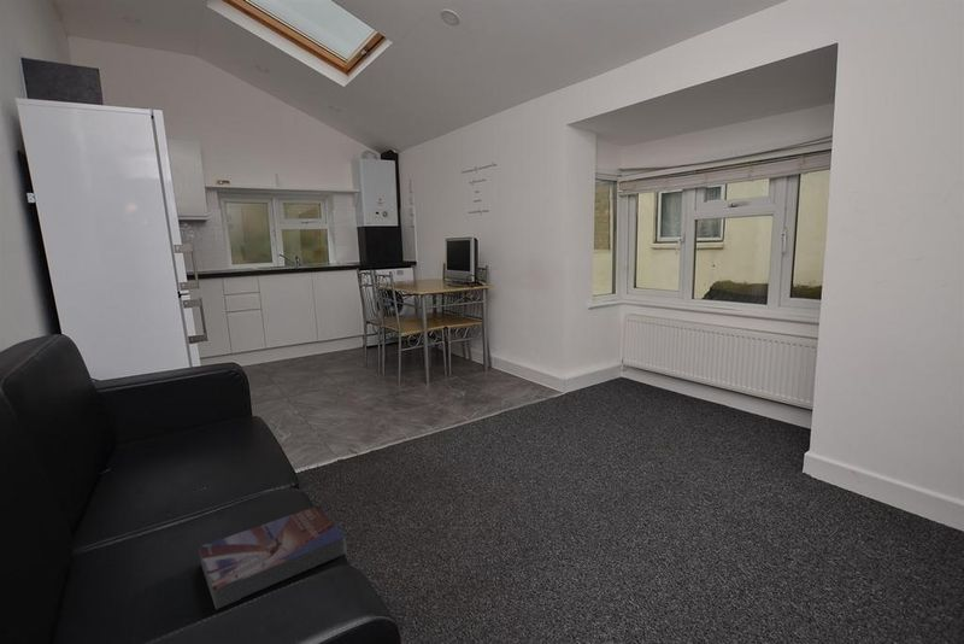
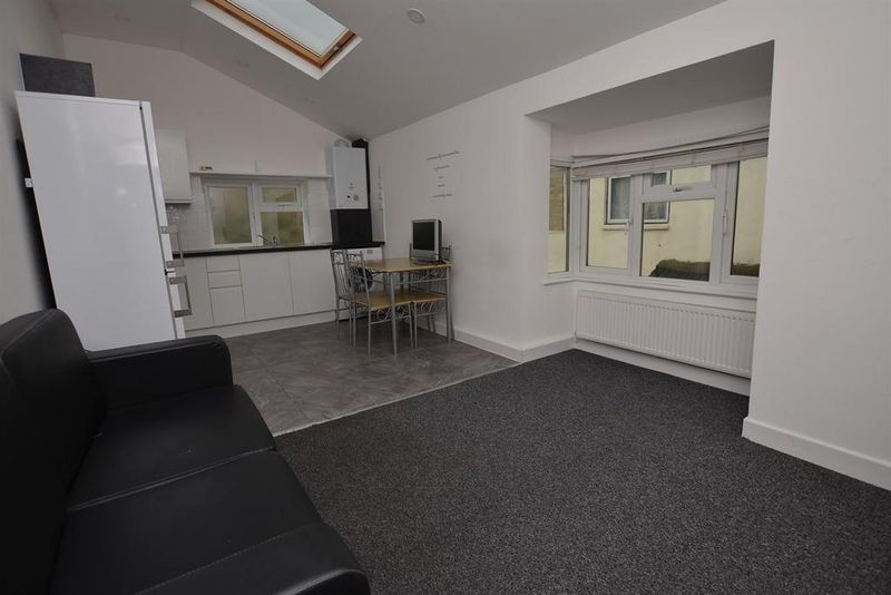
- textbook (274, 550)
